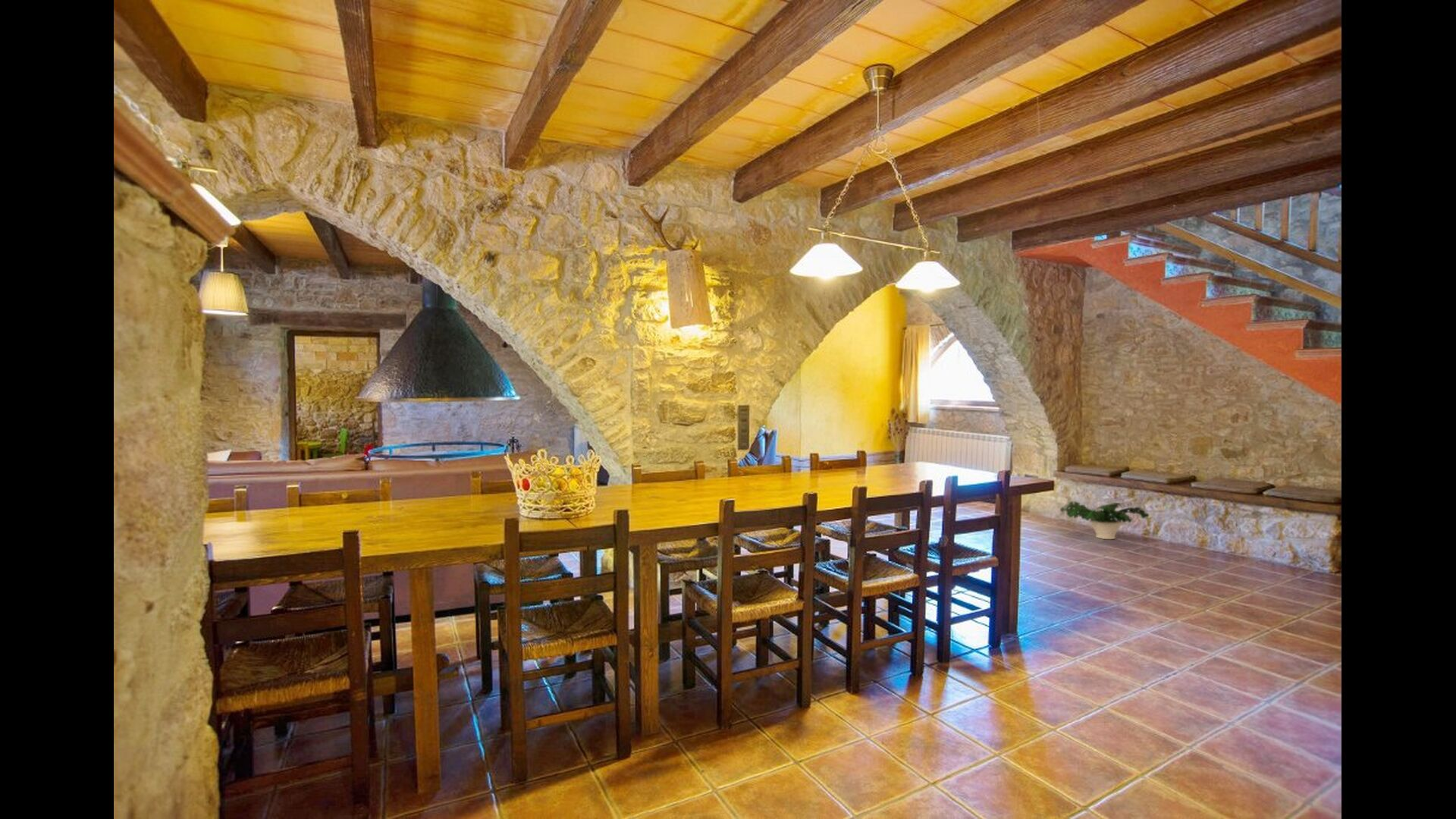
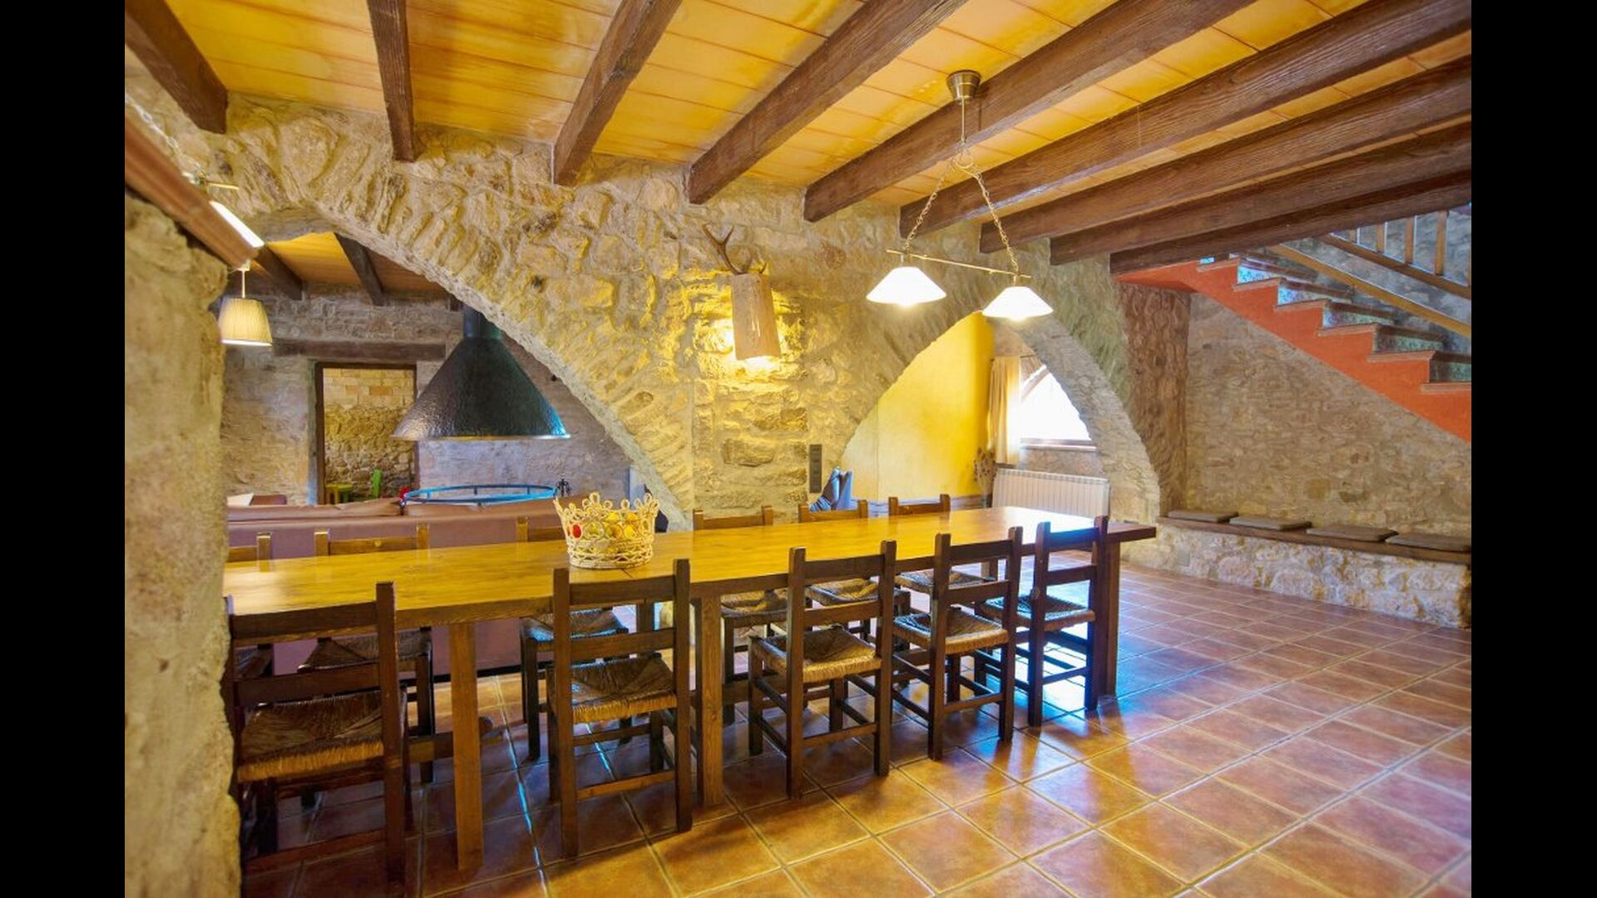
- potted plant (1098, 521)
